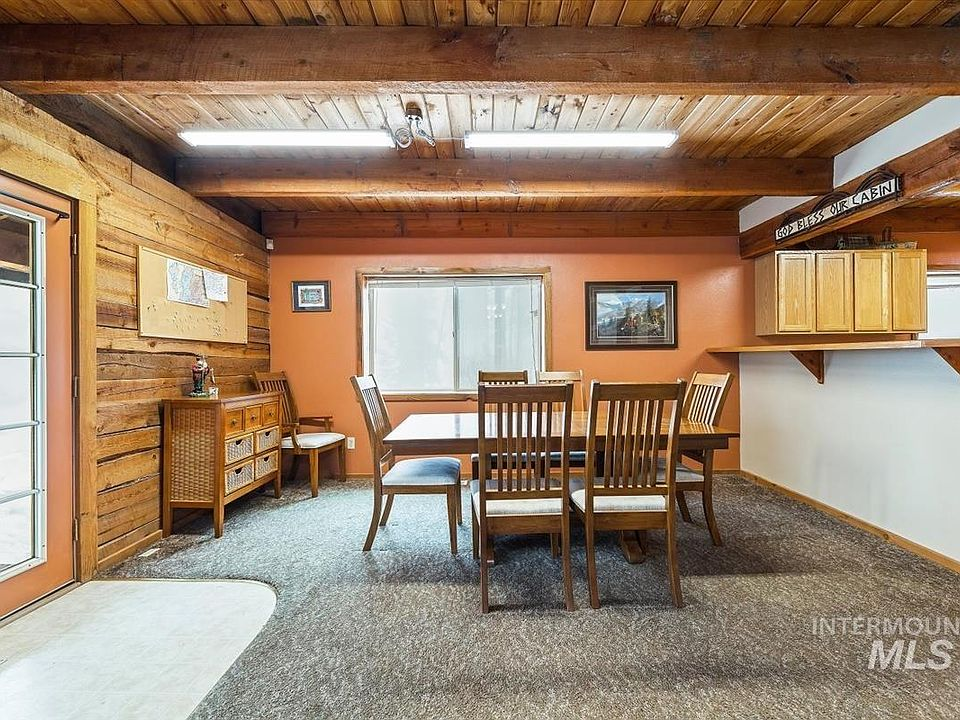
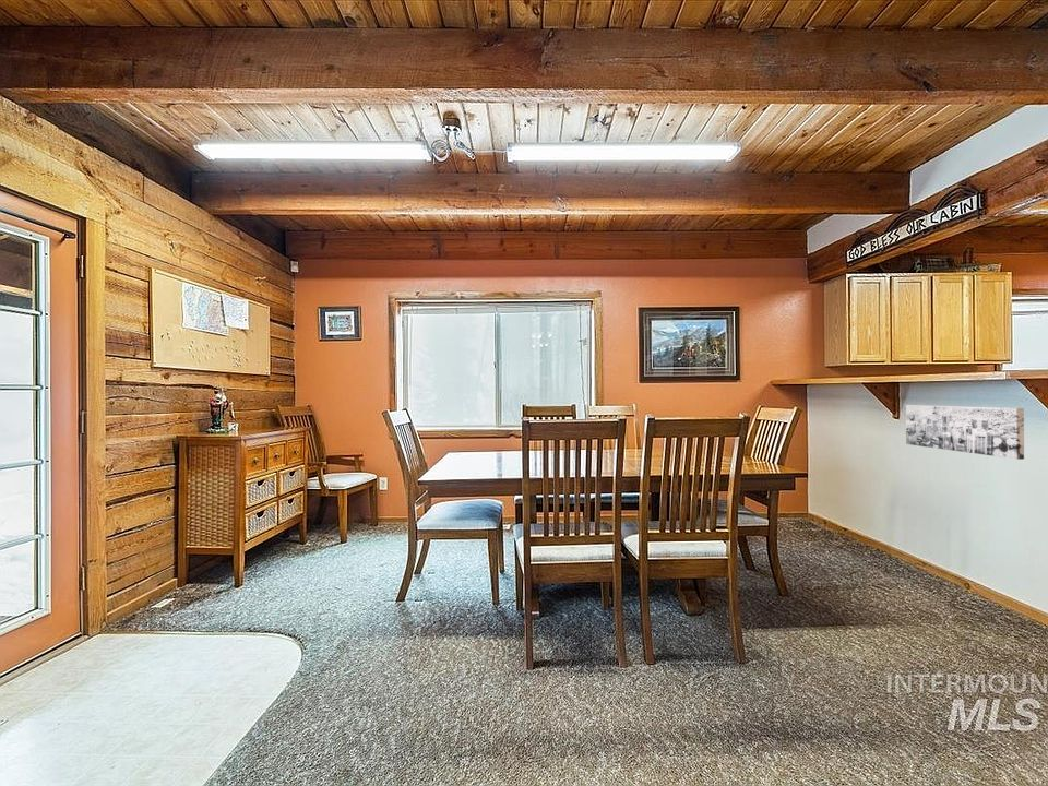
+ wall art (957, 428)
